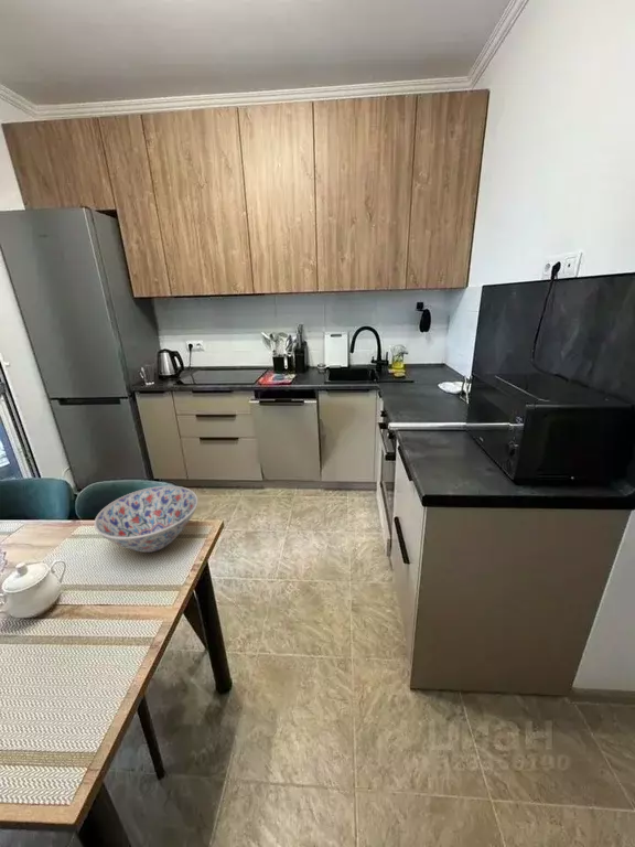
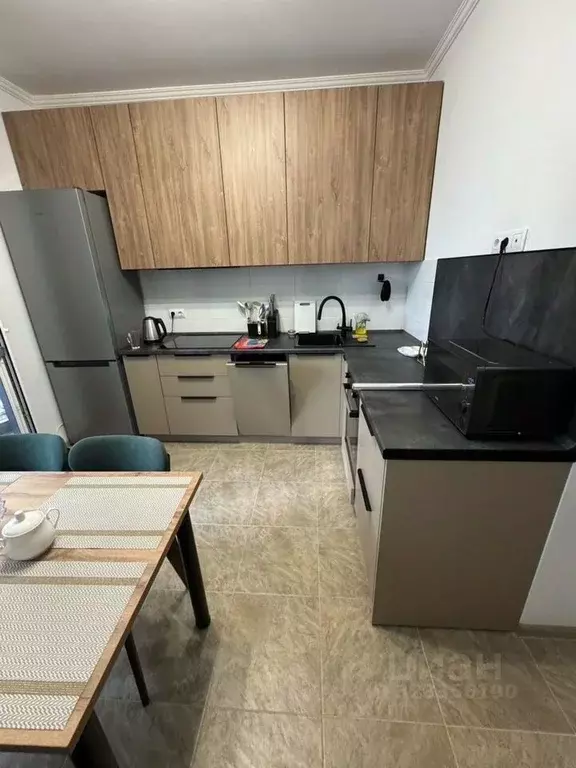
- bowl (152, 526)
